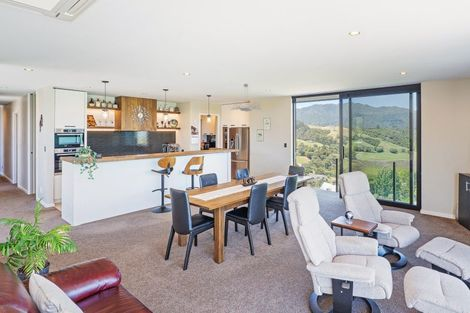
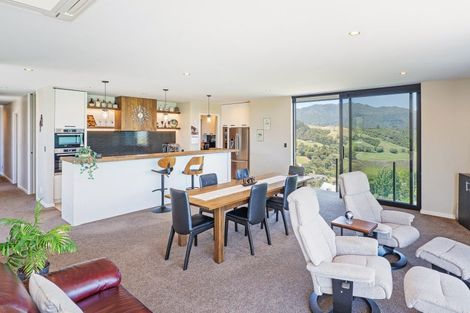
- ceiling light fixture (247, 97)
